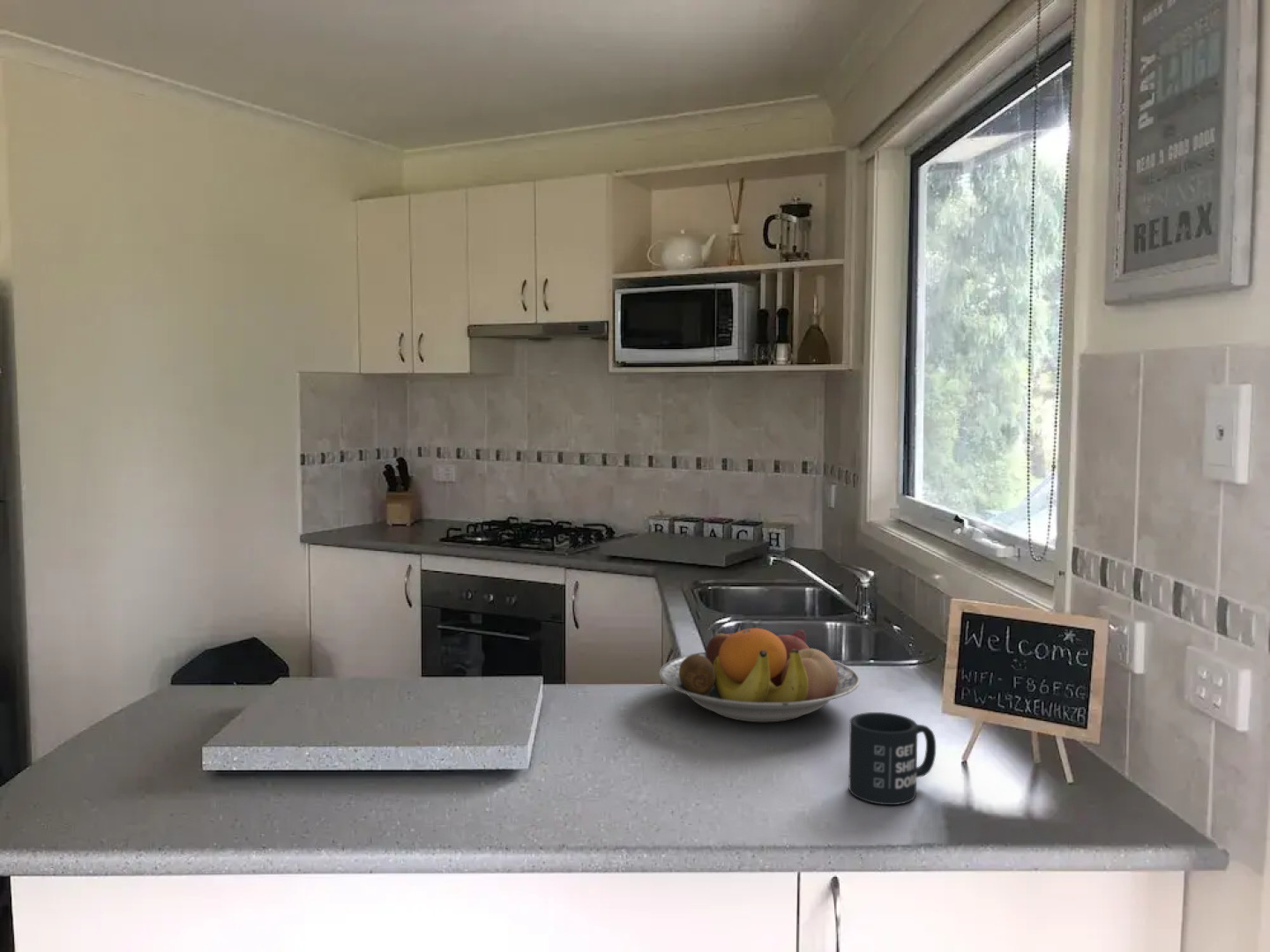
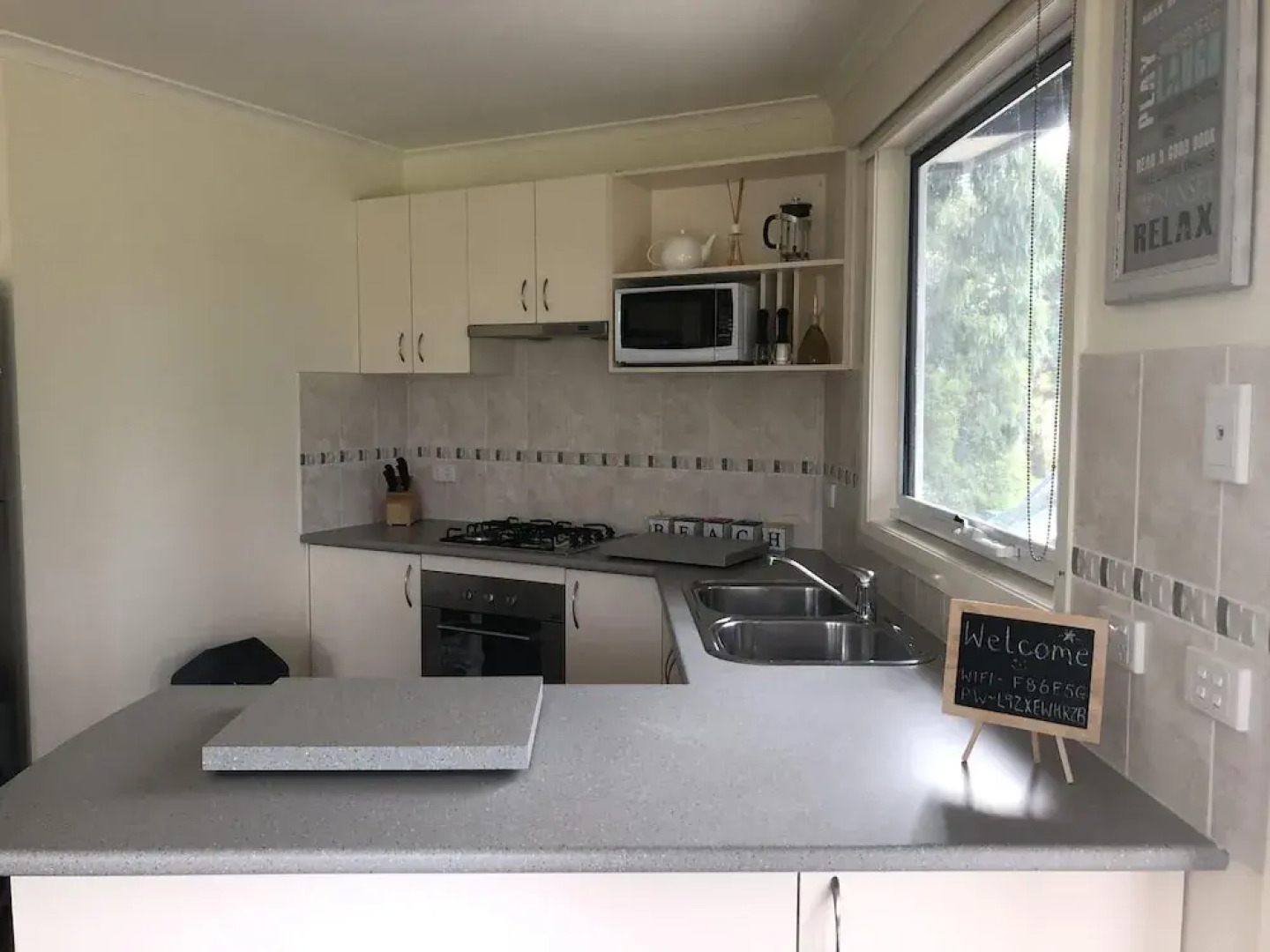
- mug (895, 755)
- fruit bowl (758, 666)
